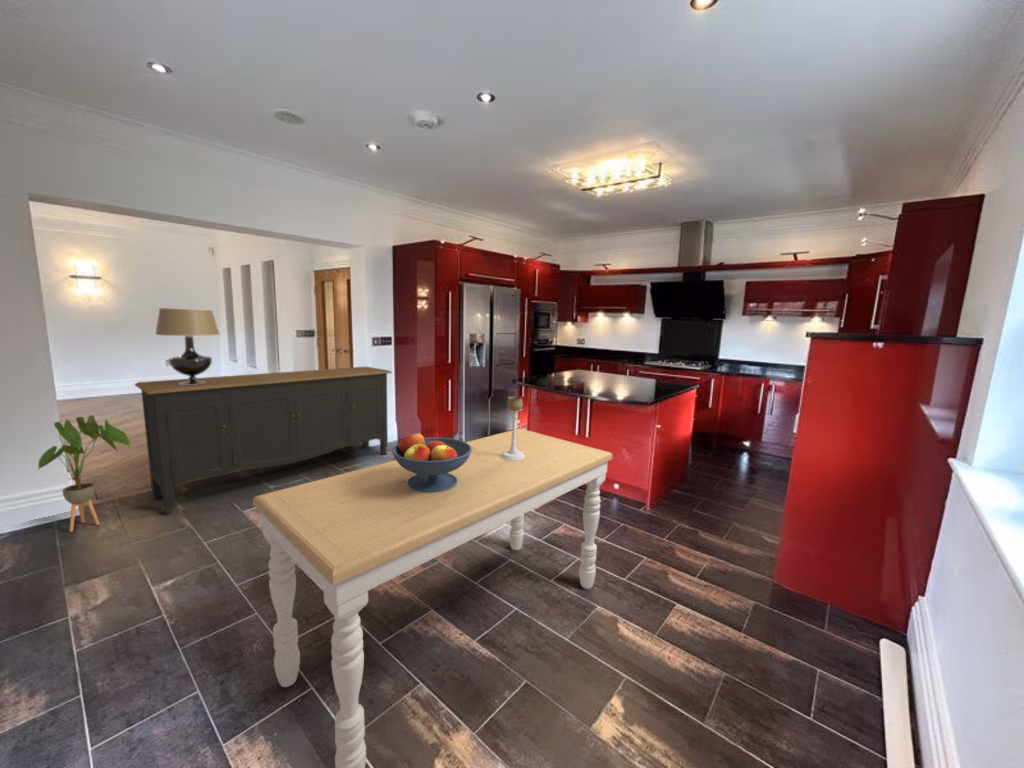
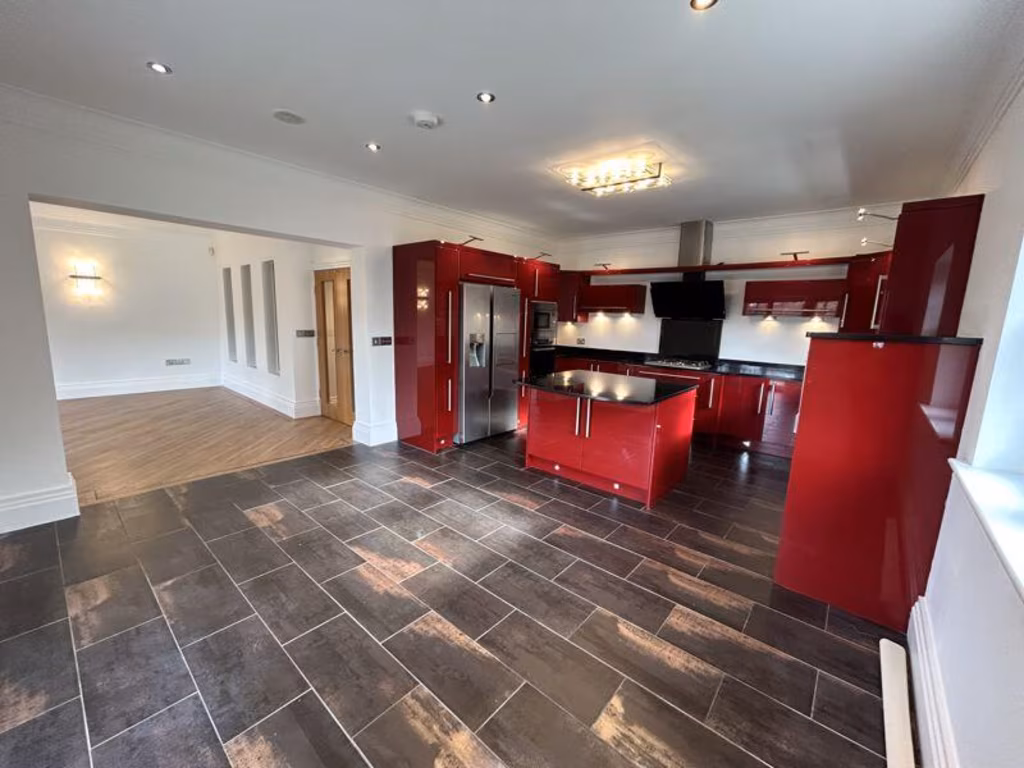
- fruit bowl (432, 458)
- sideboard (286, 425)
- candle holder (514, 426)
- house plant (83, 471)
- dining table (459, 545)
- table lamp (189, 346)
